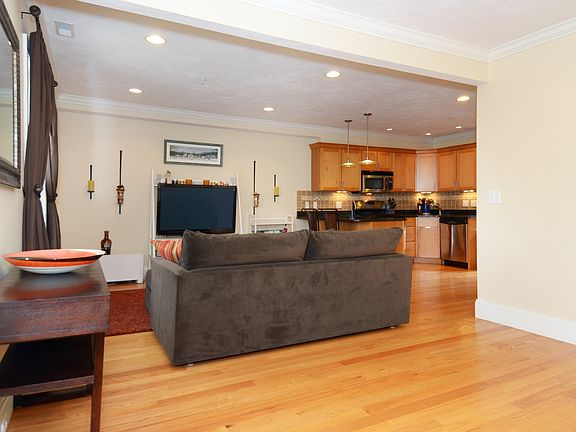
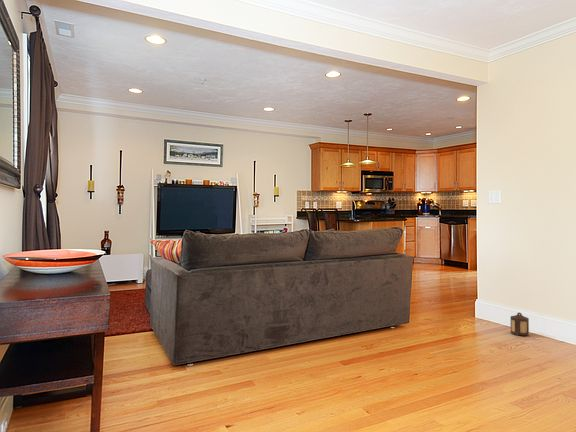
+ lantern (519, 323)
